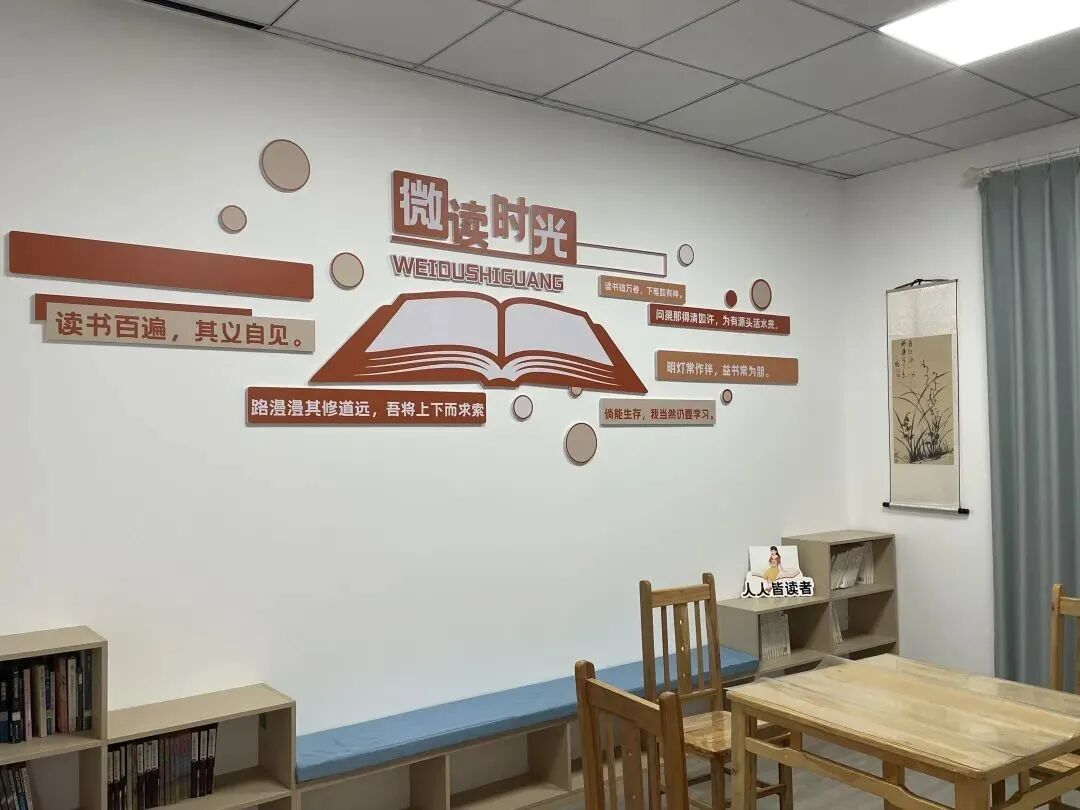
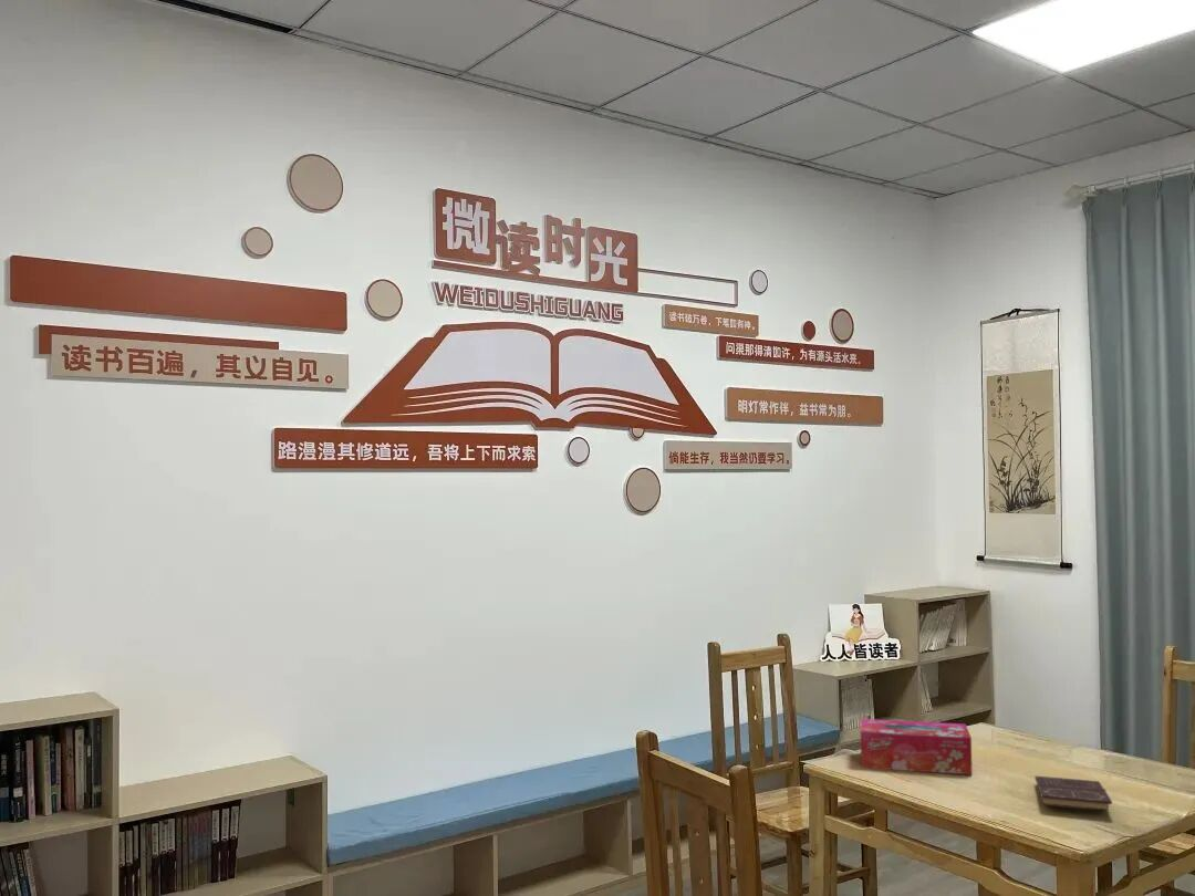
+ tissue box (914, 746)
+ book (1073, 792)
